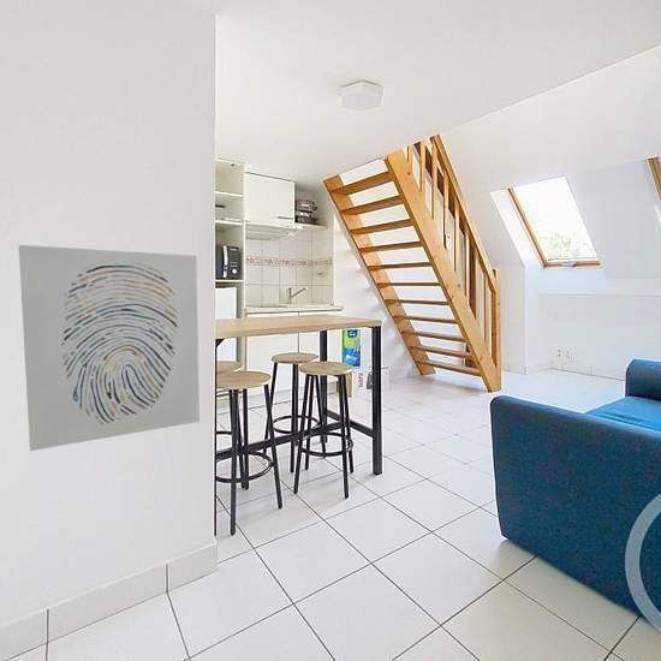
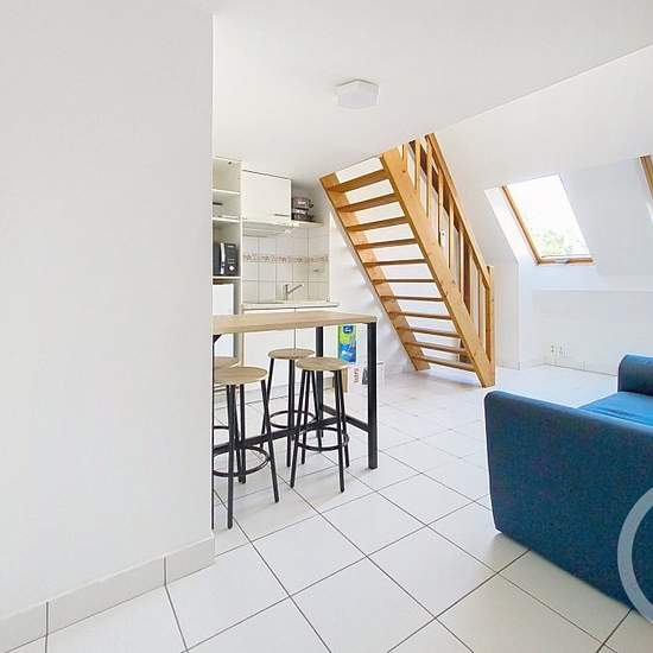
- wall art (119, 344)
